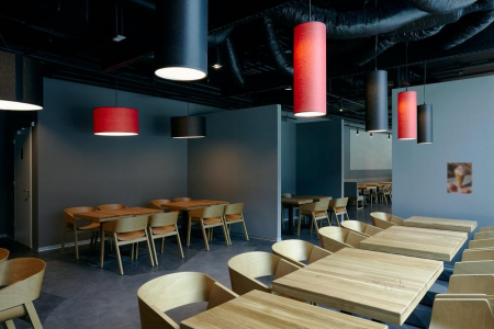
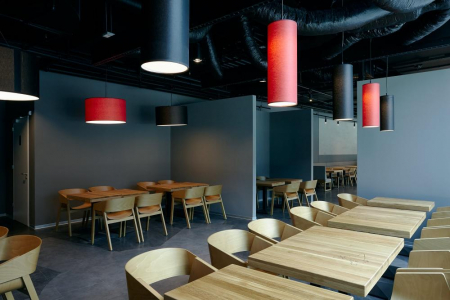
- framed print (459, 178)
